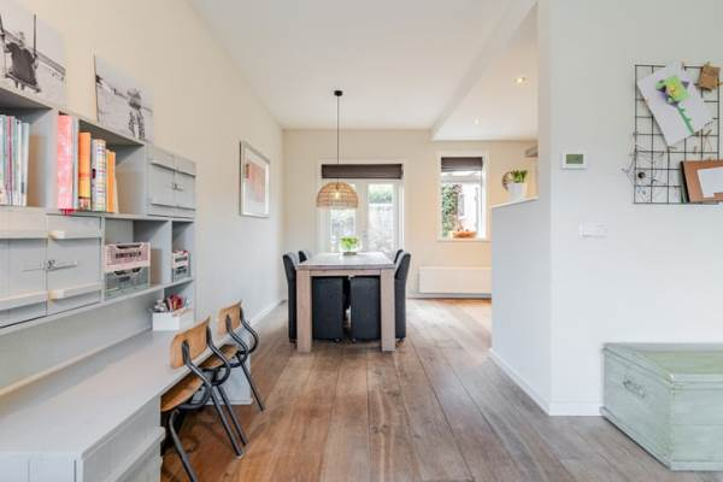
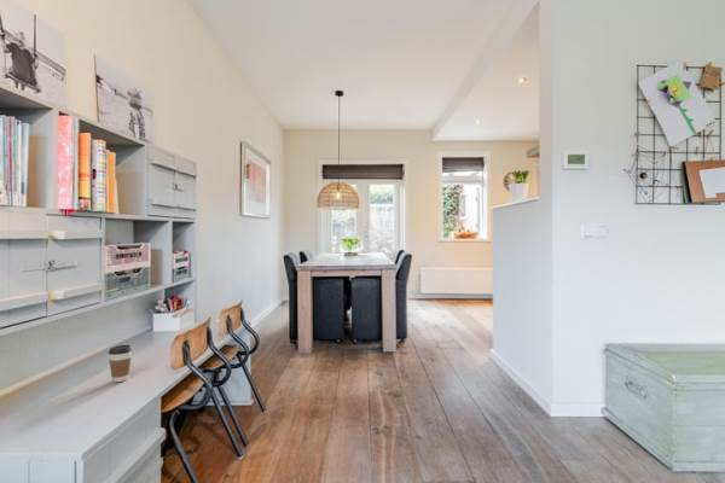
+ coffee cup (120, 362)
